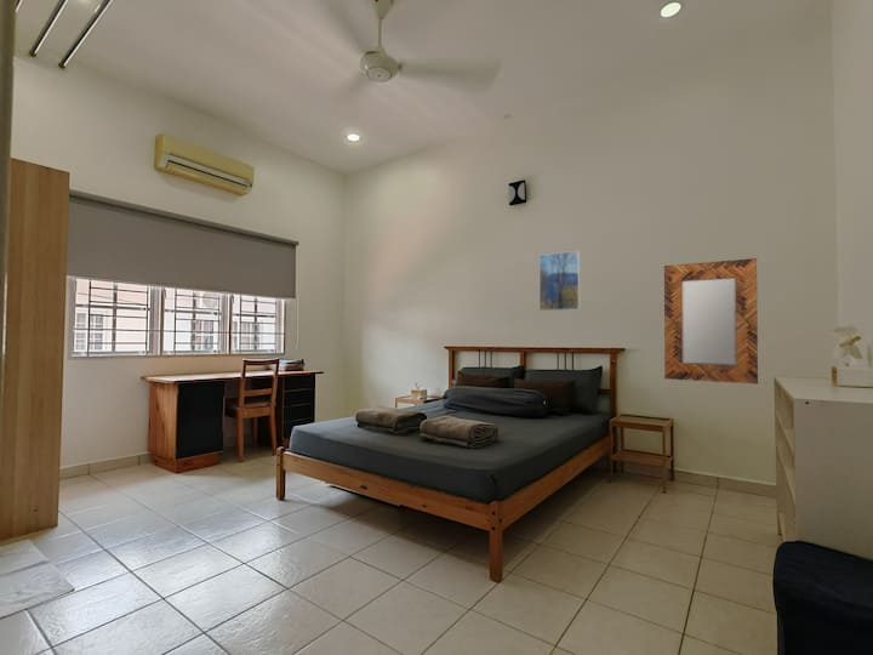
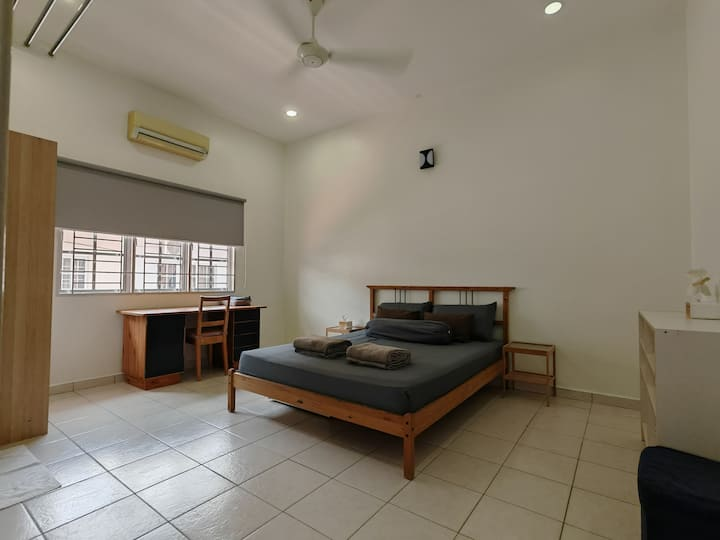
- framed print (559, 281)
- home mirror (708, 321)
